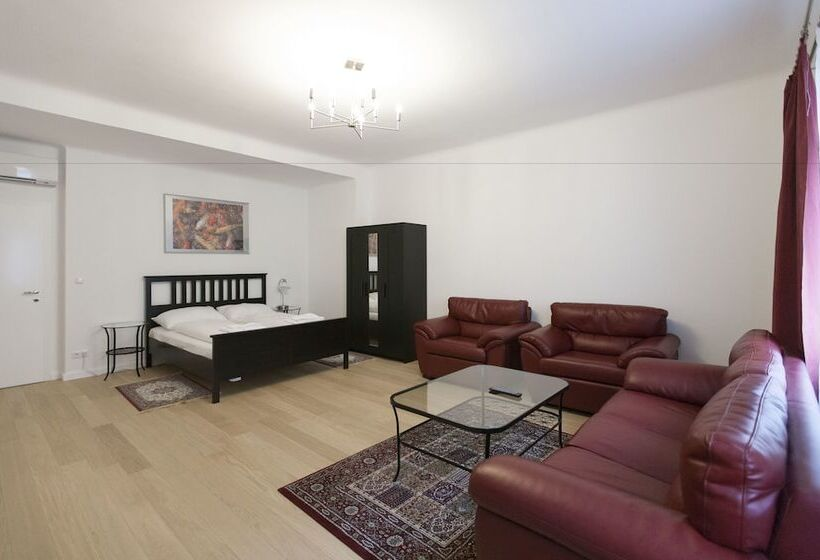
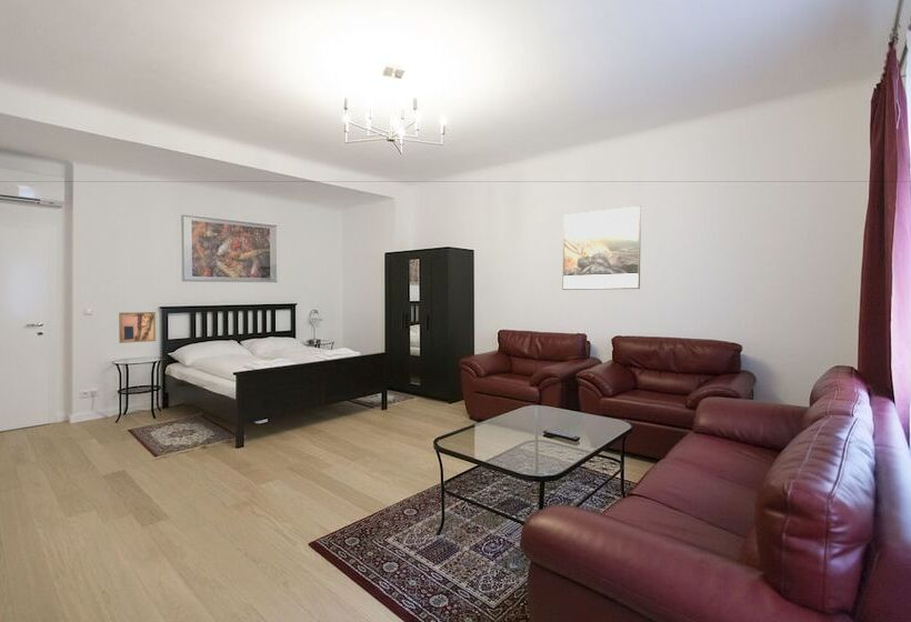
+ wall art (138, 327)
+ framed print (599, 250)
